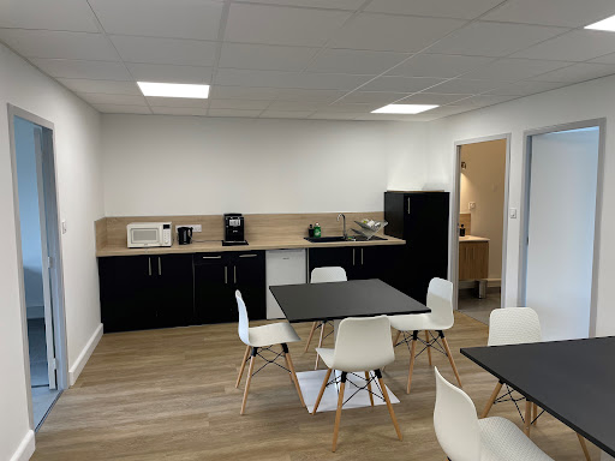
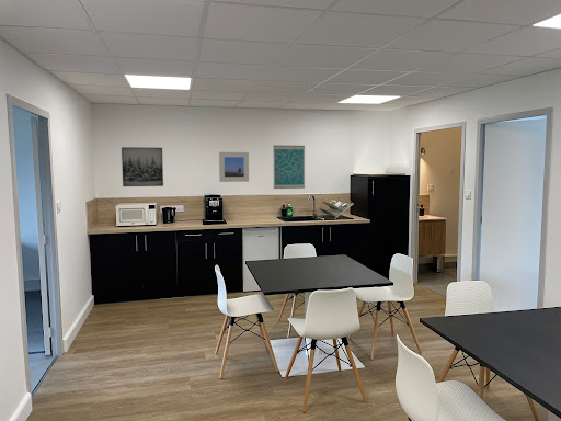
+ wall art (142, 167)
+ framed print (233, 167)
+ wall art (288, 167)
